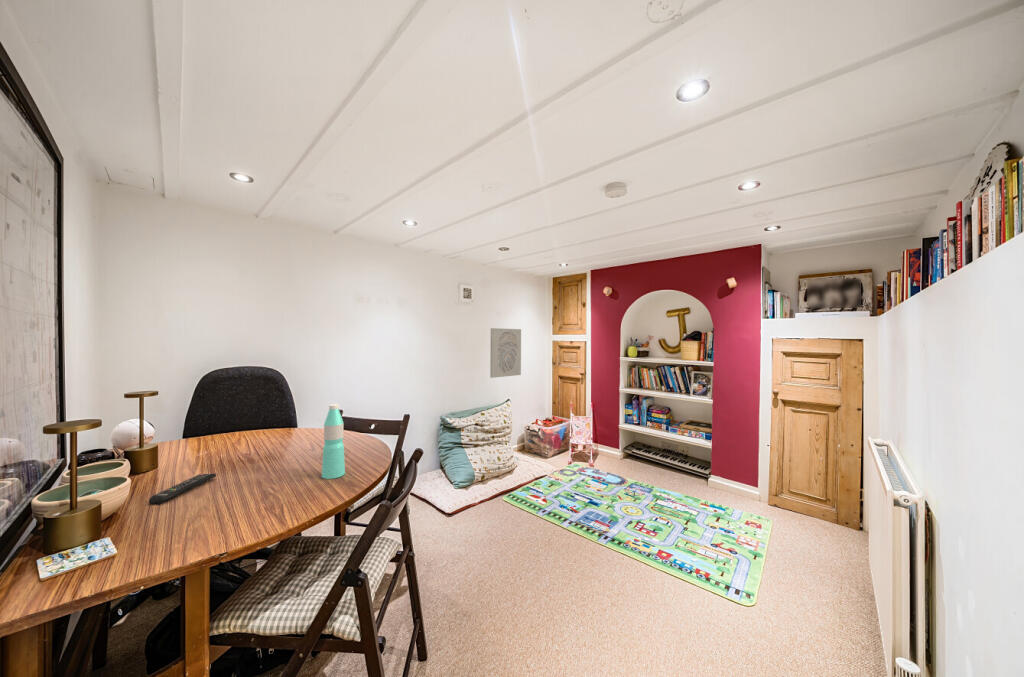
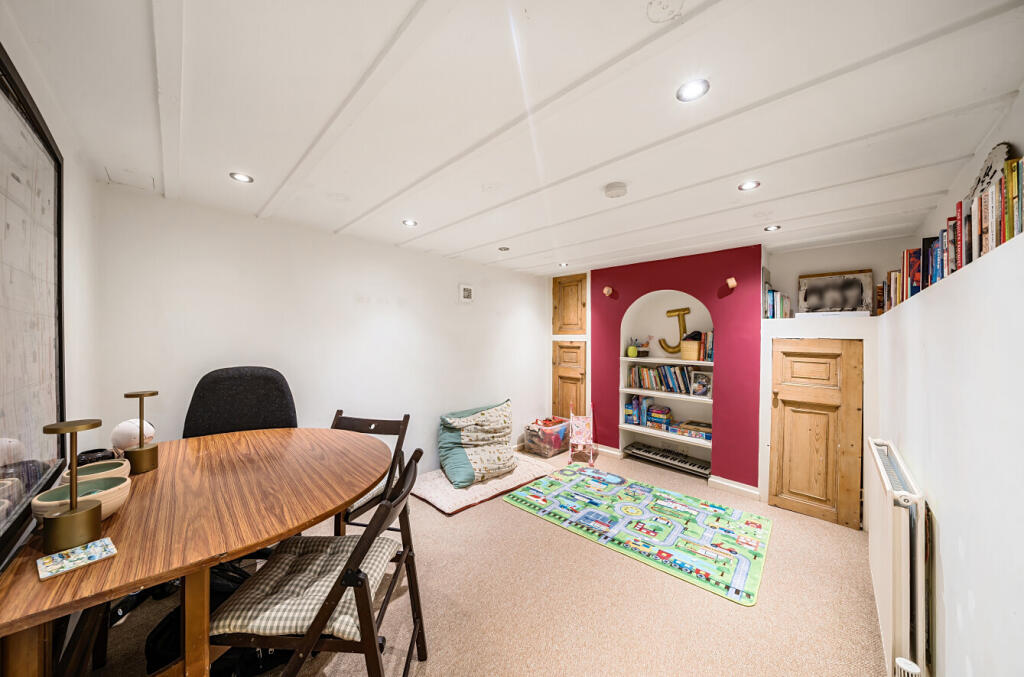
- wall art (506, 352)
- remote control (185, 486)
- water bottle (333, 439)
